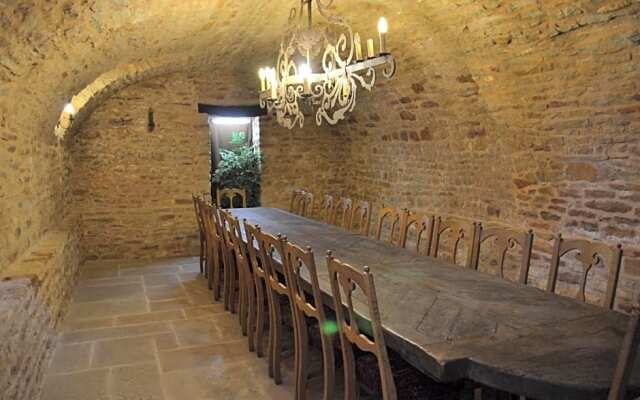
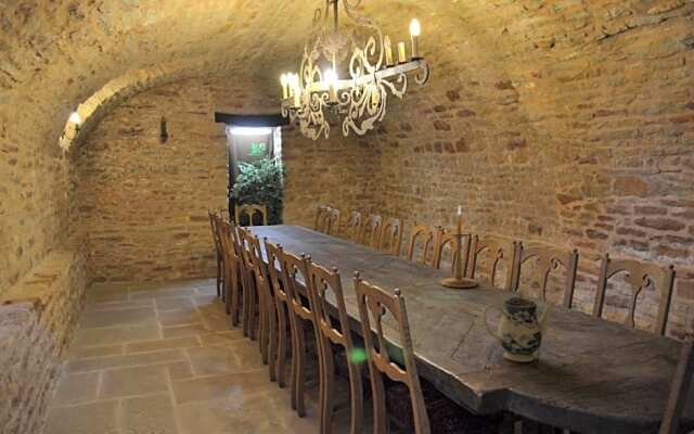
+ teapot (519, 322)
+ candlestick (459, 244)
